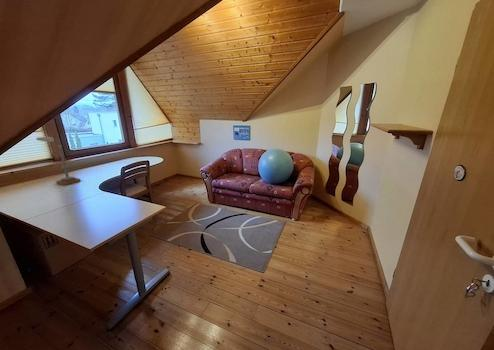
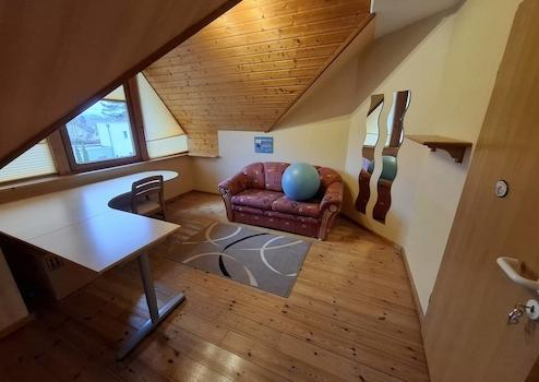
- desk lamp (62, 160)
